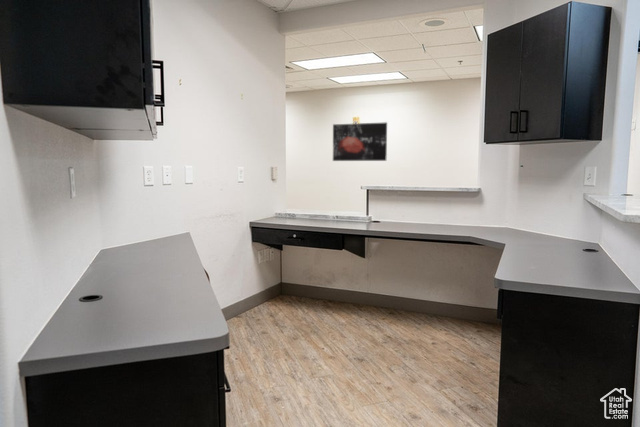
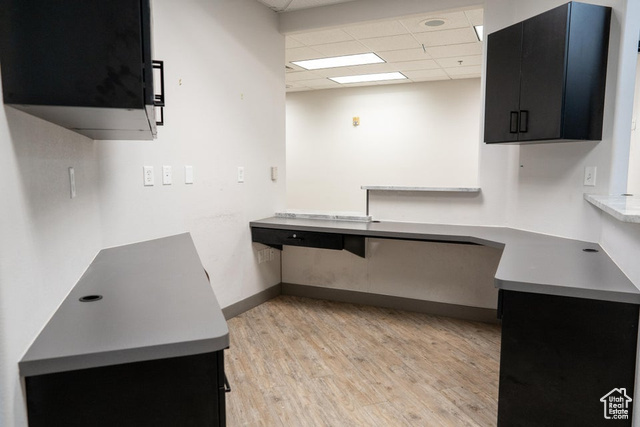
- wall art (359, 142)
